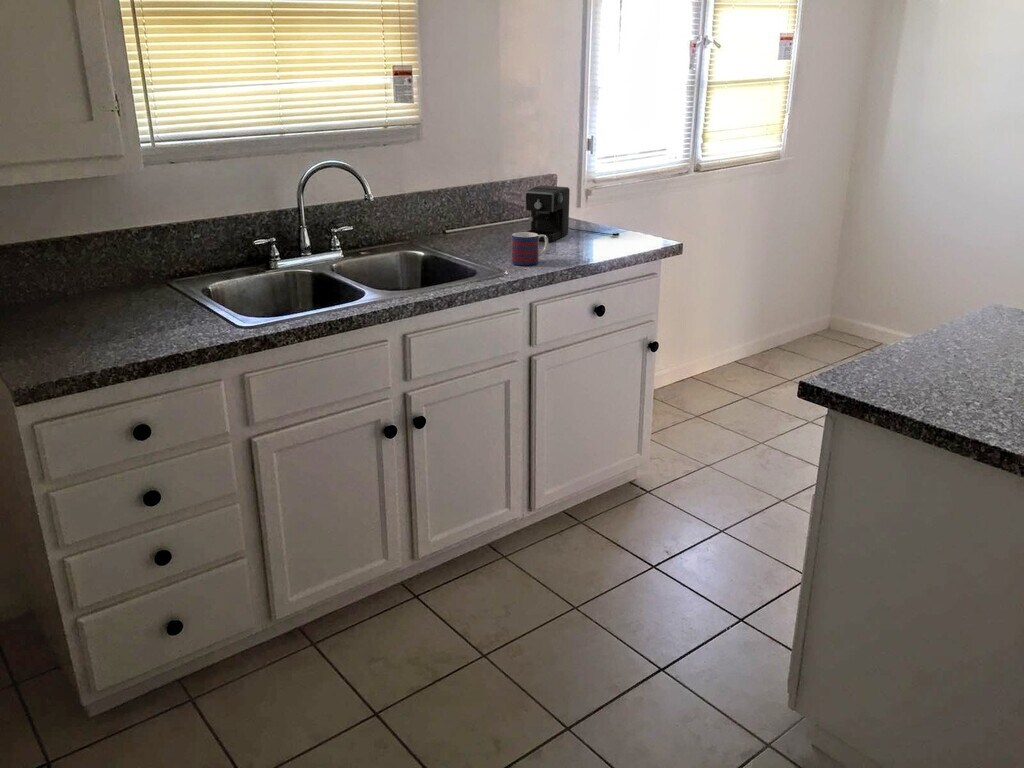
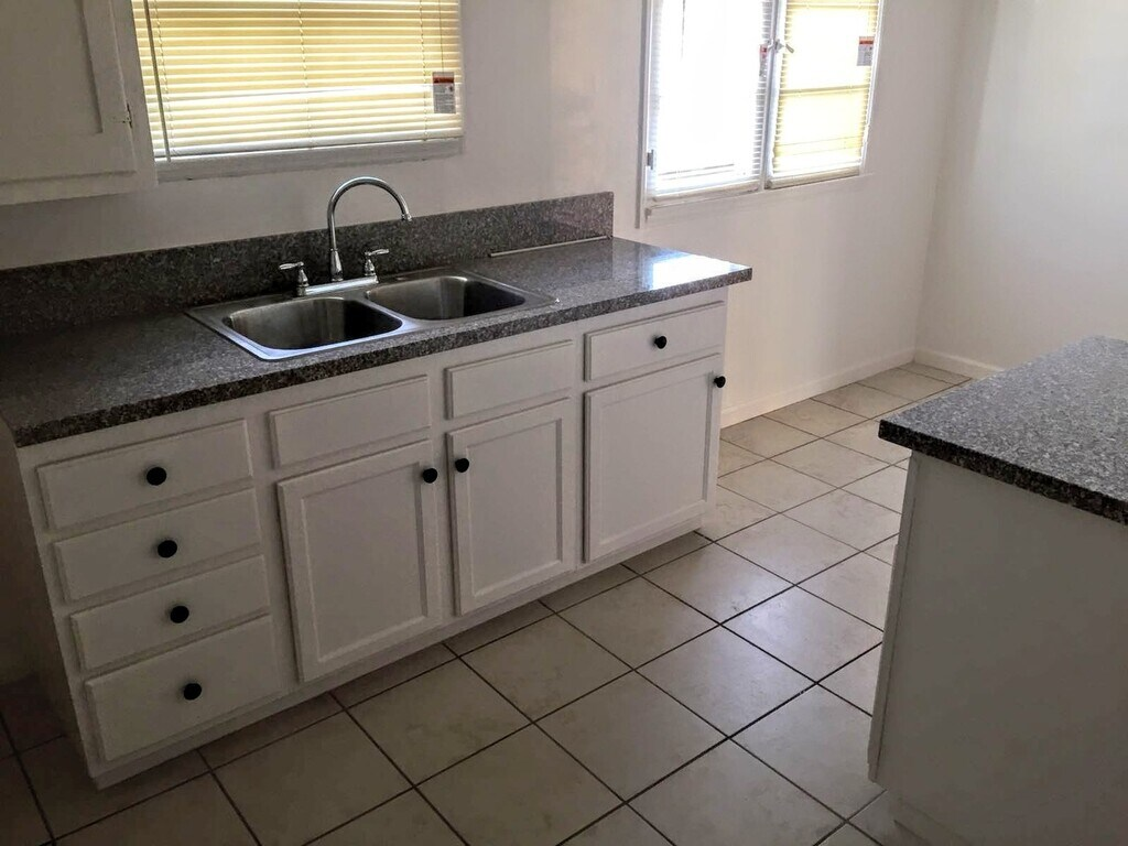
- coffee maker (568, 214)
- mug (530, 247)
